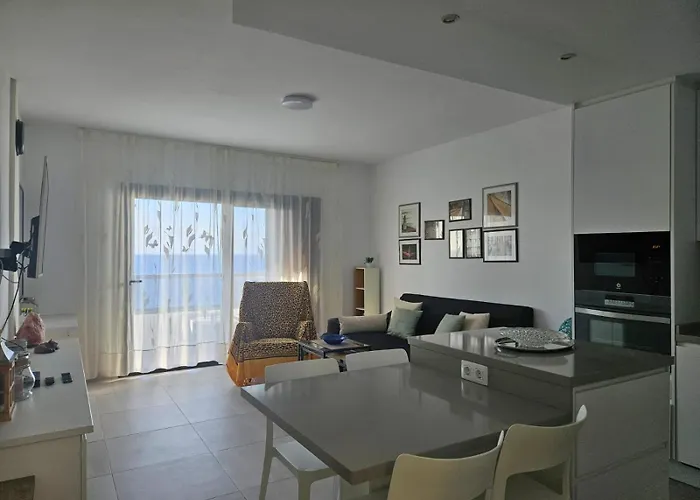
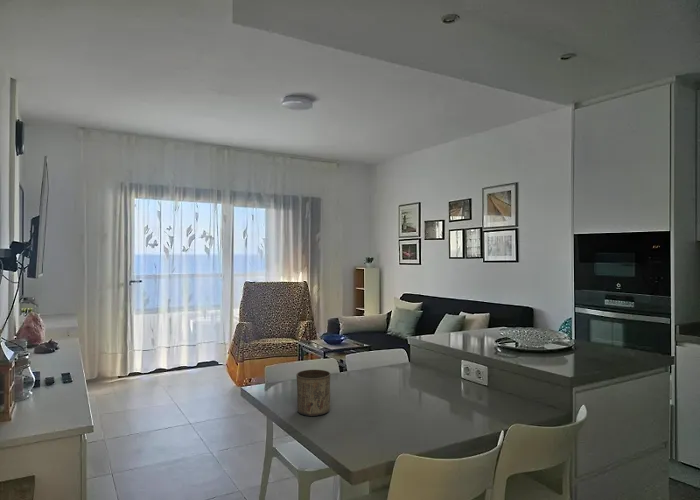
+ cup (313, 392)
